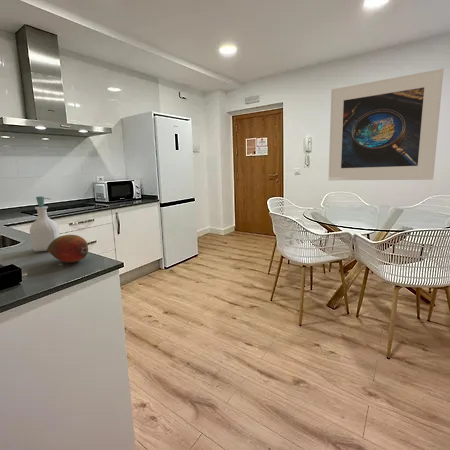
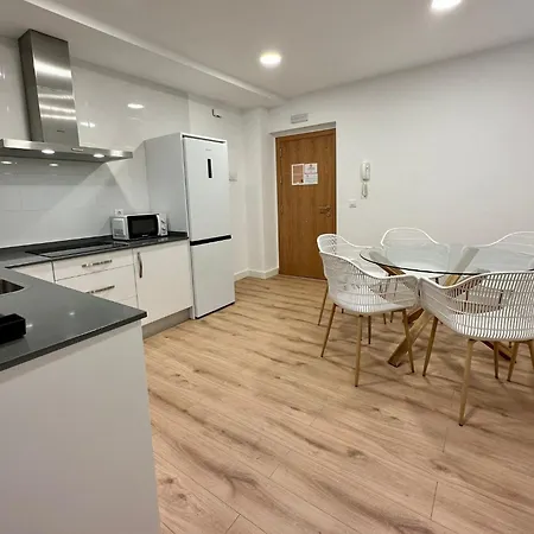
- fruit (68, 248)
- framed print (378, 131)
- soap bottle (43, 223)
